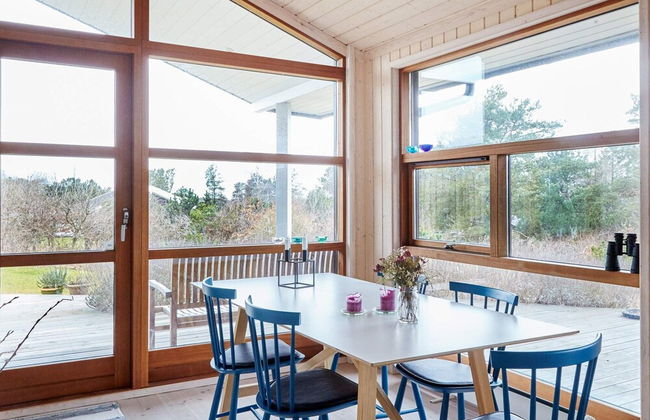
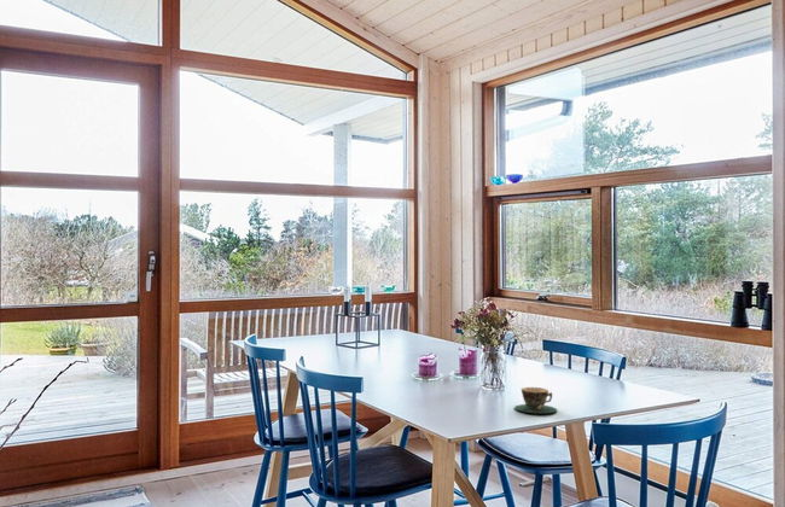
+ teacup (535, 398)
